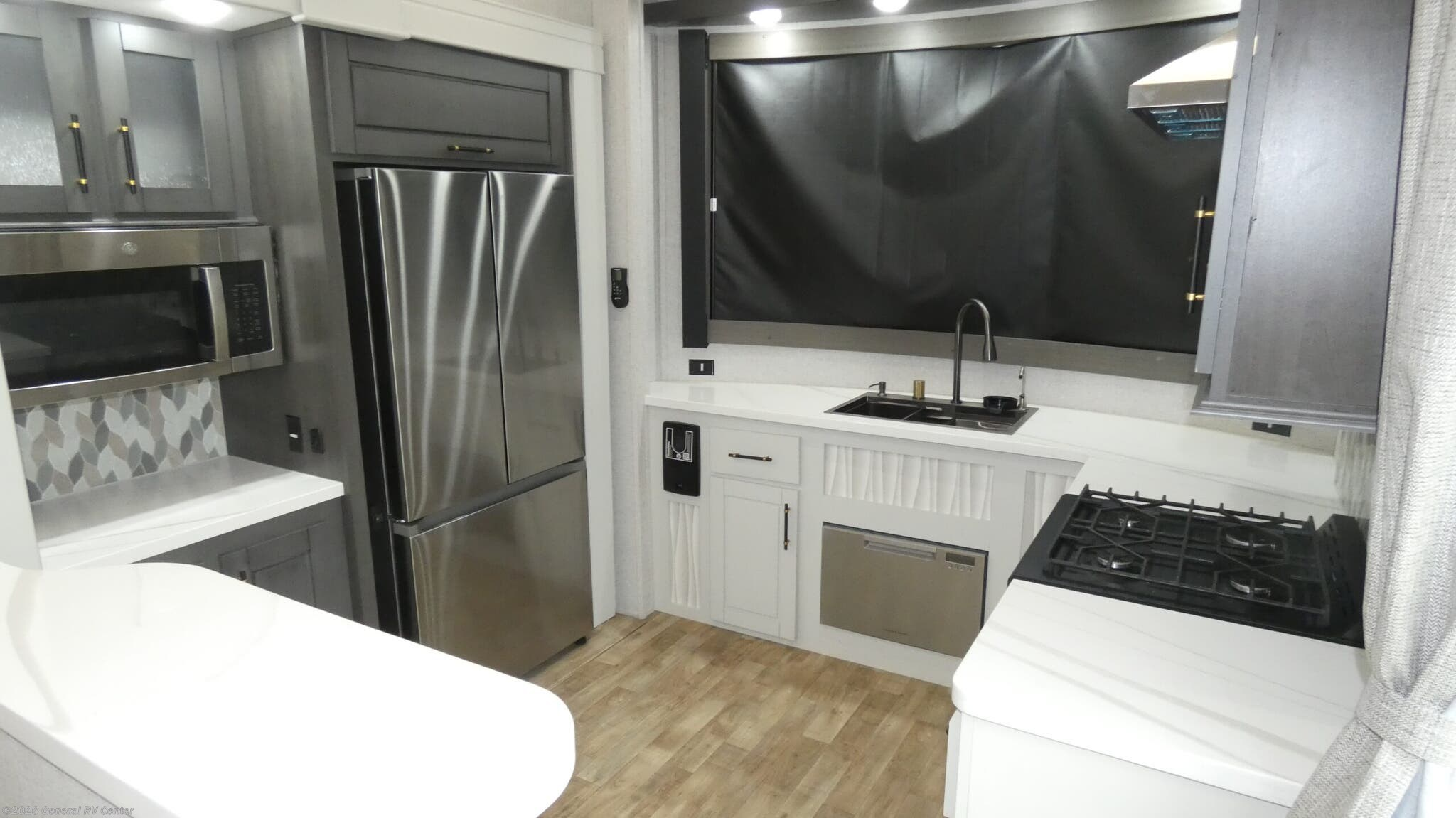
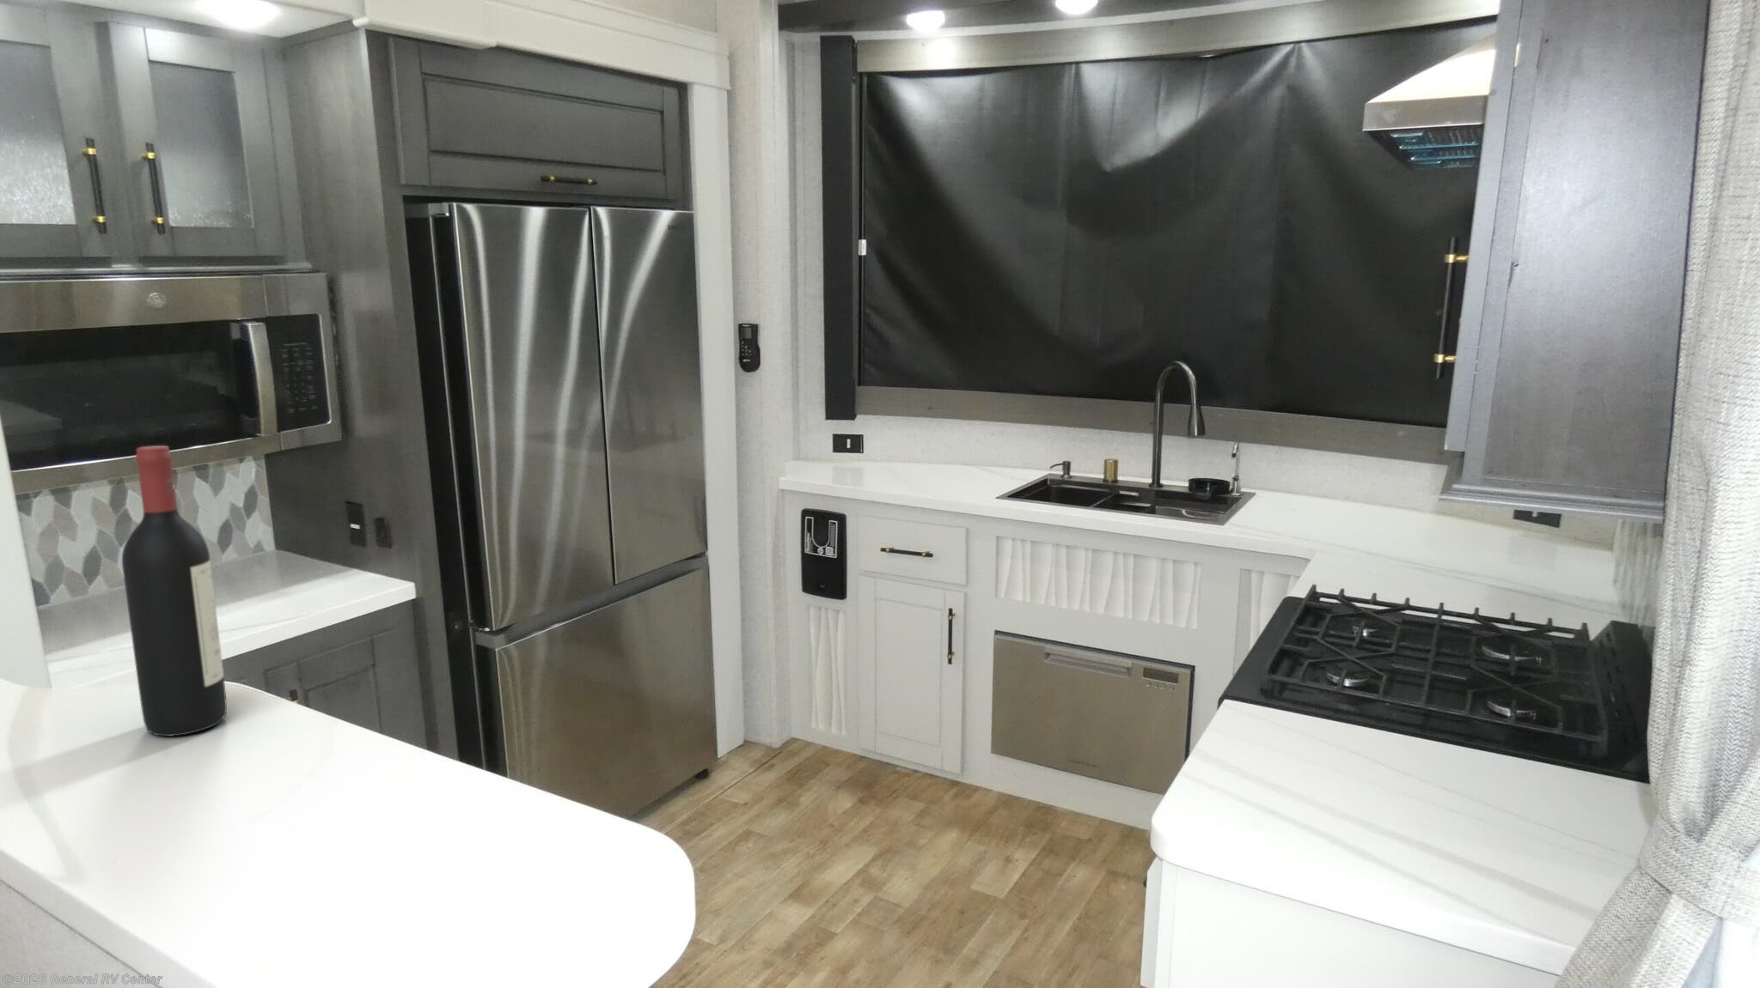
+ wine bottle (170, 589)
